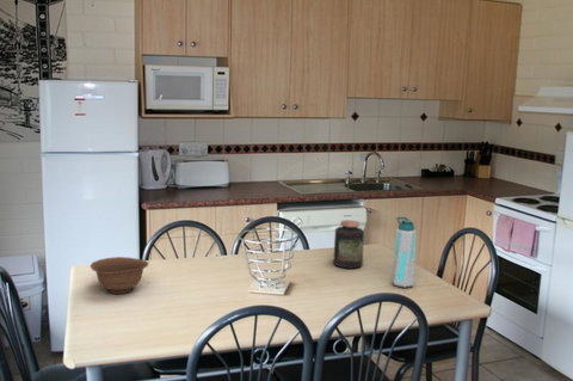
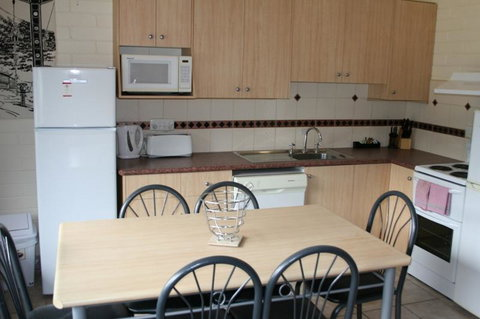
- water bottle (403, 251)
- jar (349, 242)
- bowl (119, 276)
